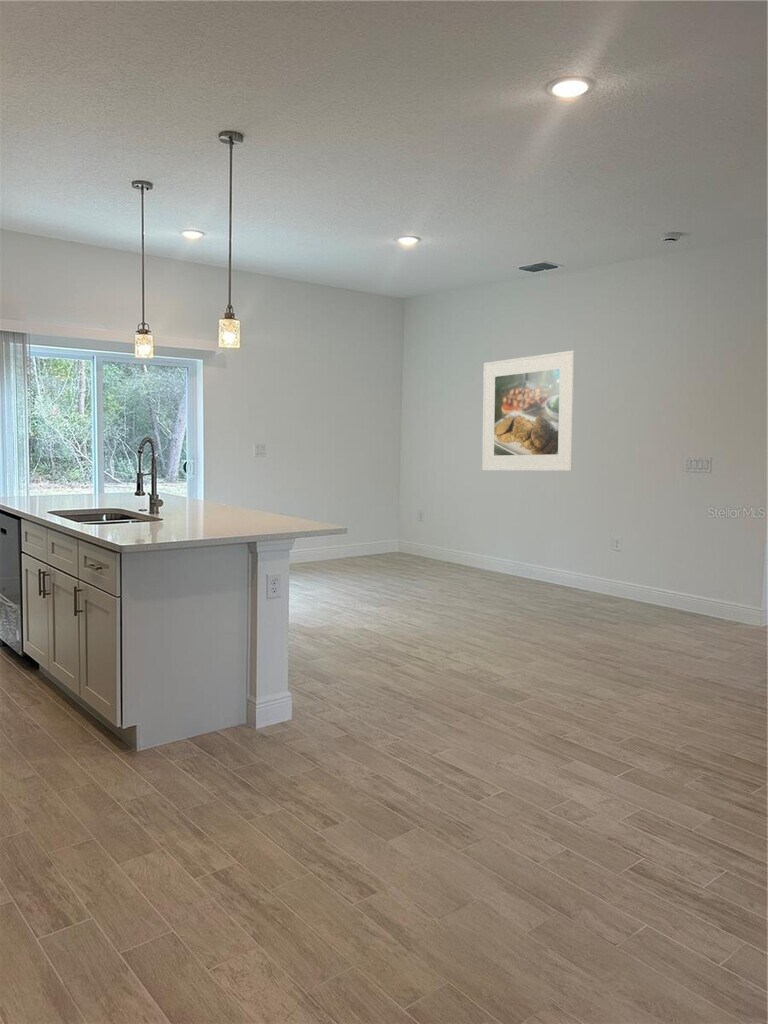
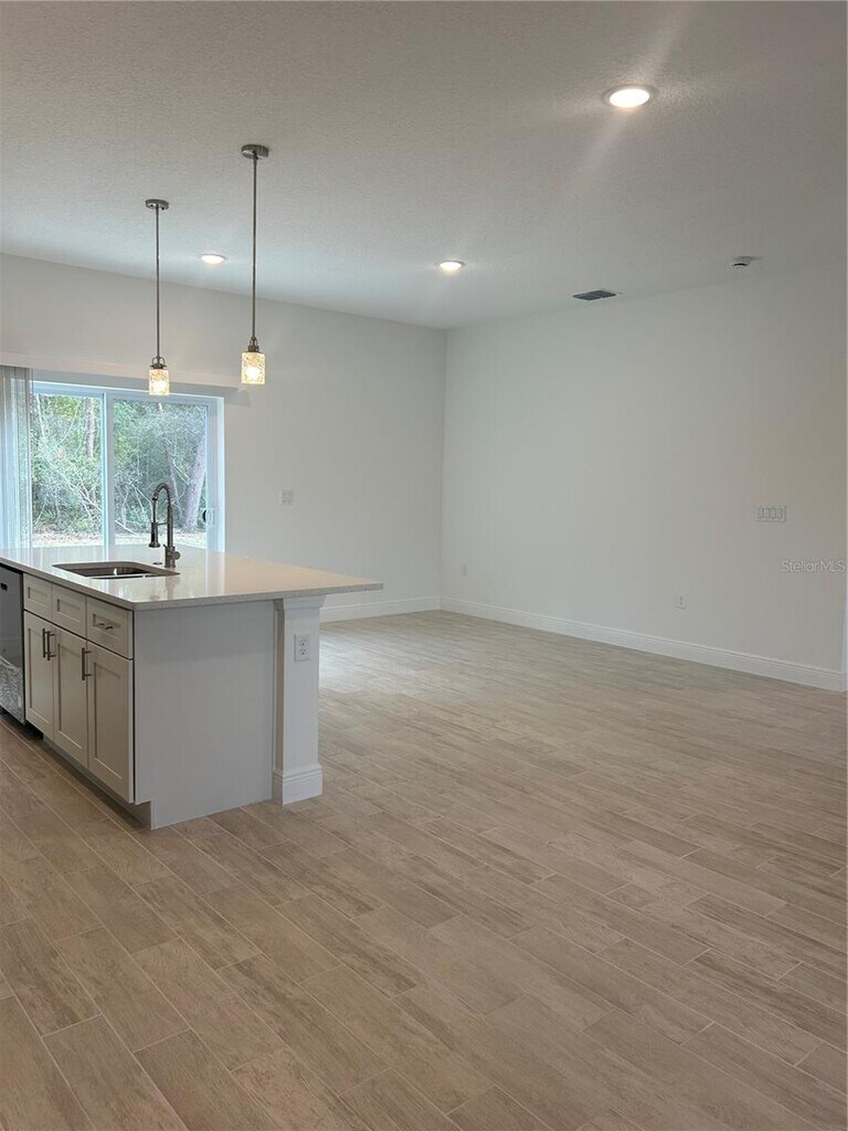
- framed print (525, 414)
